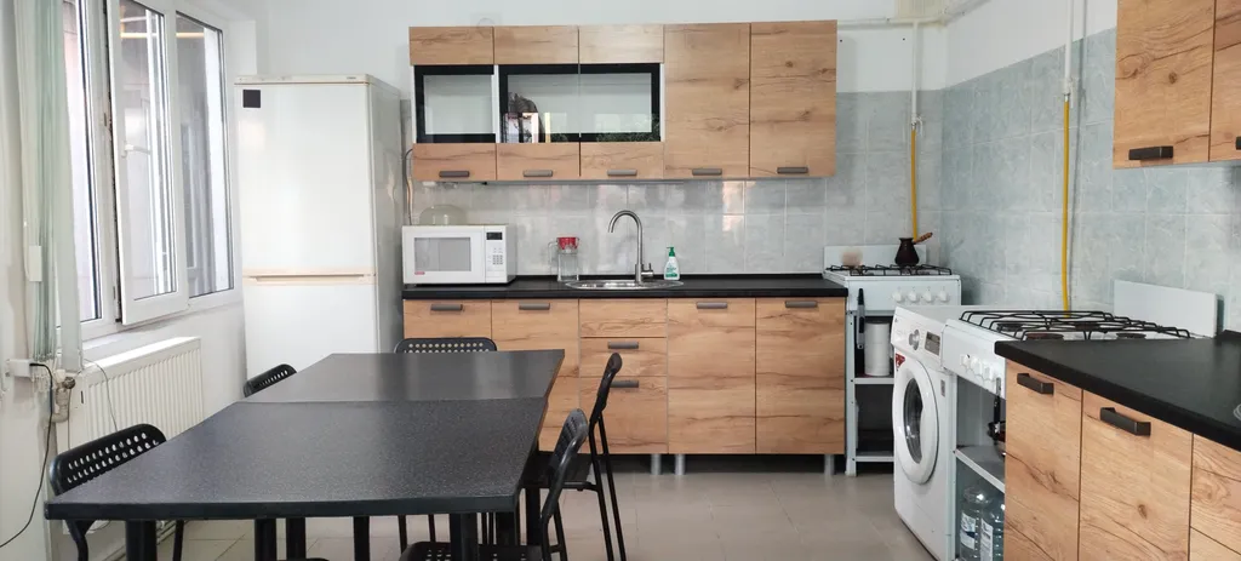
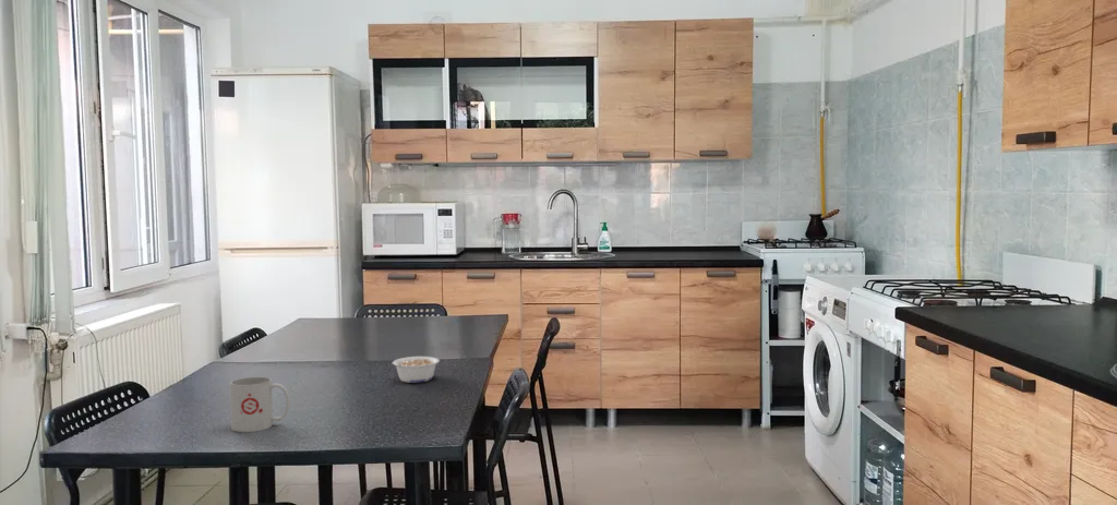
+ legume (416, 369)
+ mug (260, 402)
